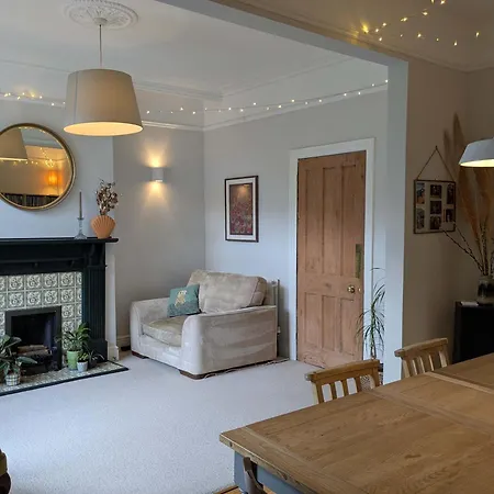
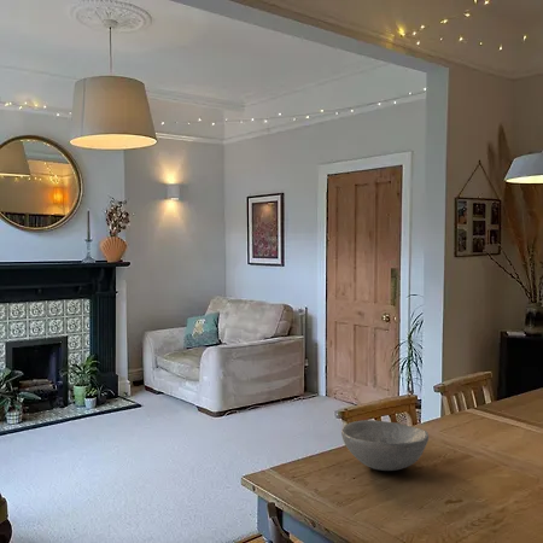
+ bowl (384, 448)
